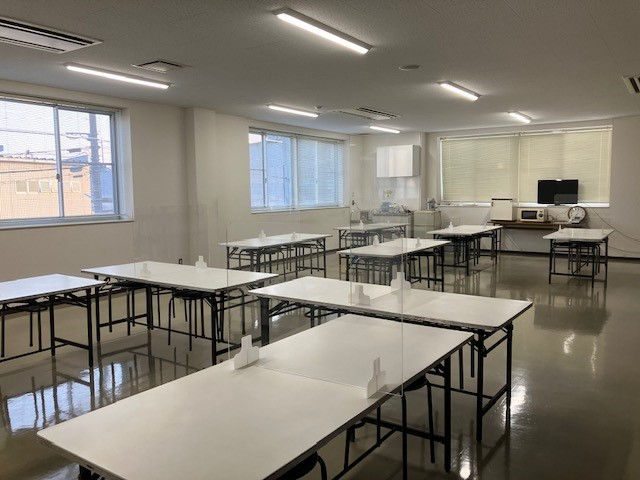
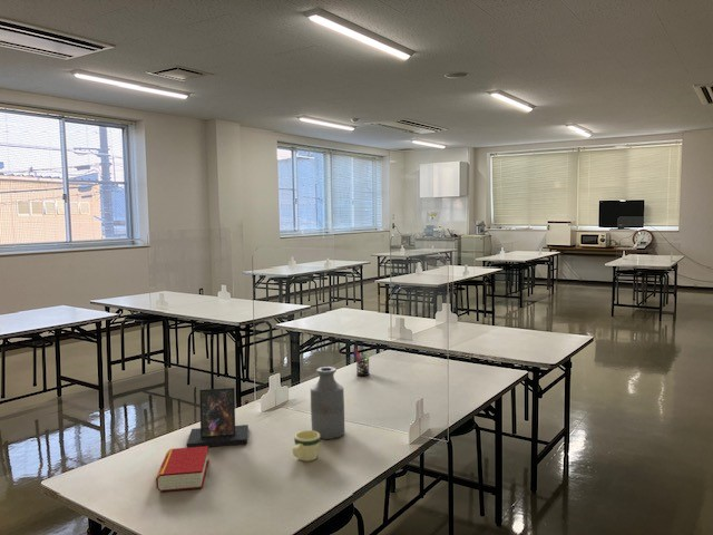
+ photo frame (217, 414)
+ book (184, 467)
+ pen holder (362, 361)
+ bottle (328, 401)
+ mug (304, 448)
